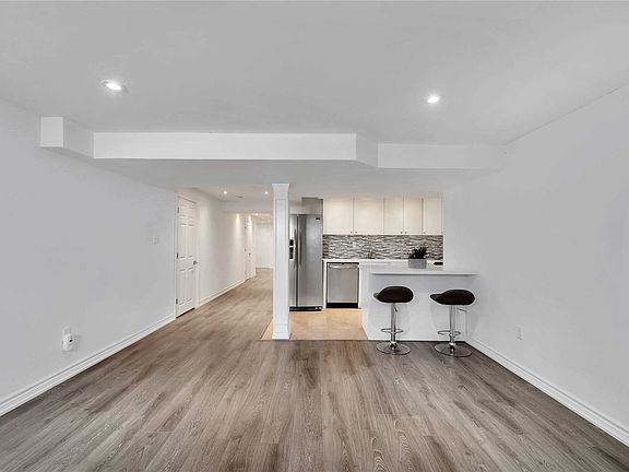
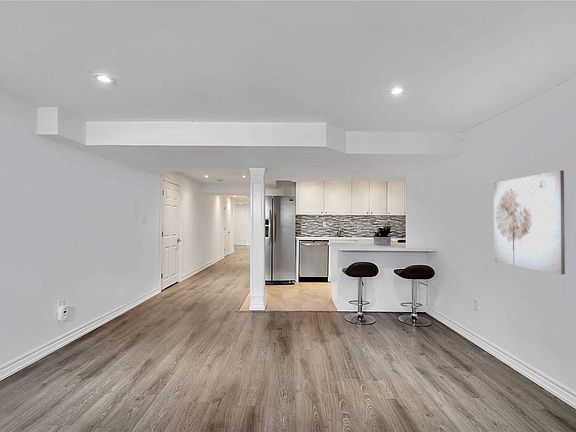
+ wall art (524, 222)
